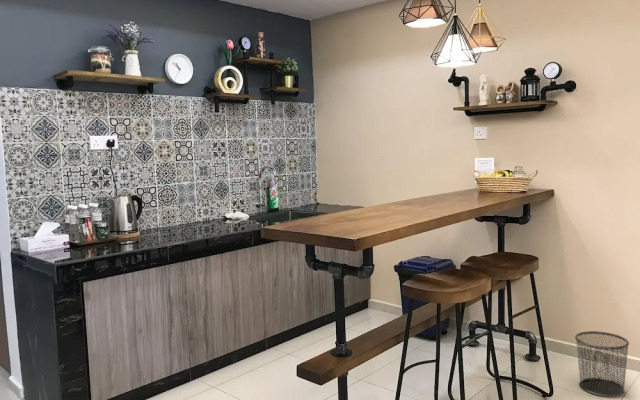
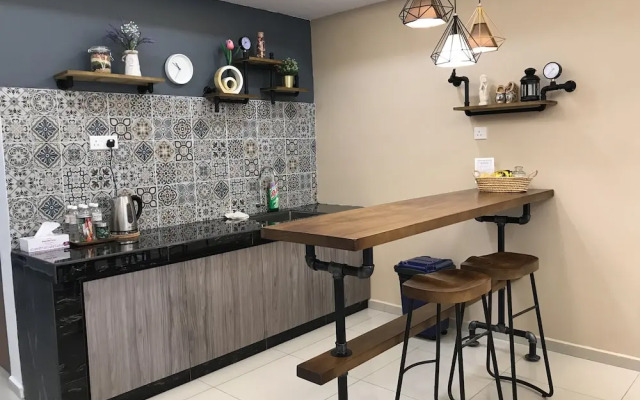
- waste bin (601, 363)
